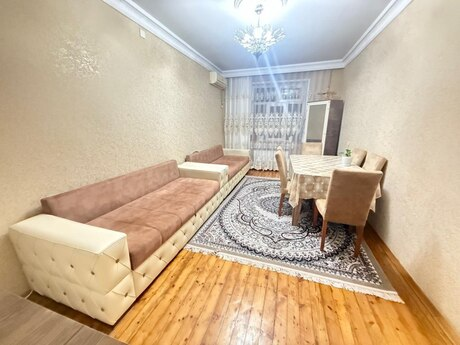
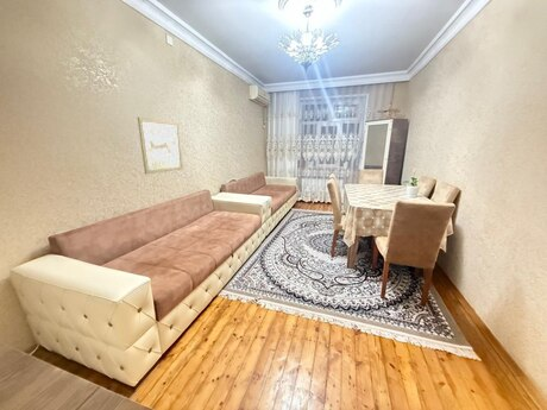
+ wall art (163, 146)
